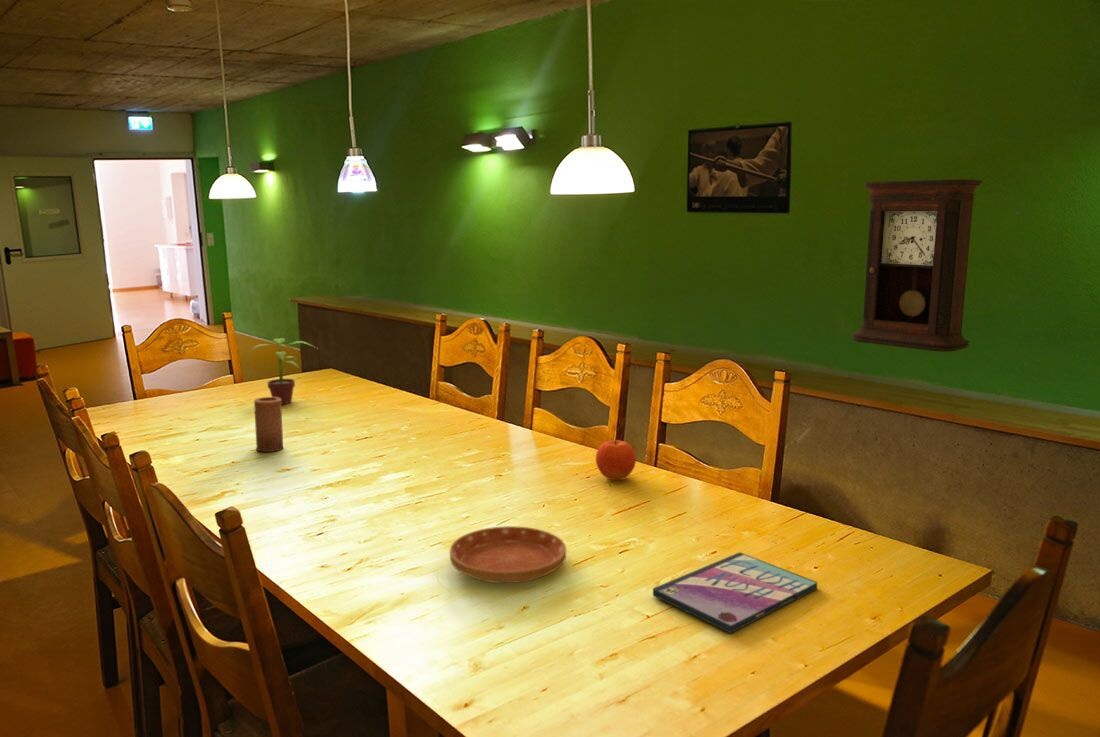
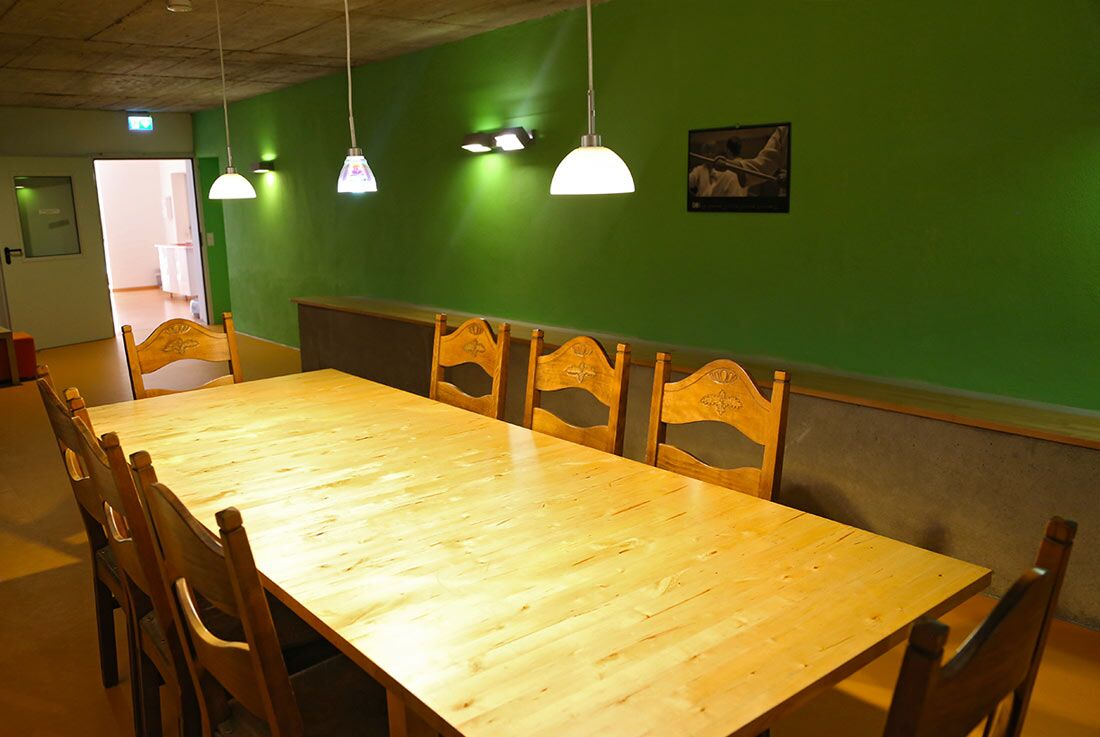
- candle (268, 424)
- potted plant (282, 371)
- fruit (615, 459)
- pendulum clock (911, 264)
- video game case (735, 588)
- saucer (508, 555)
